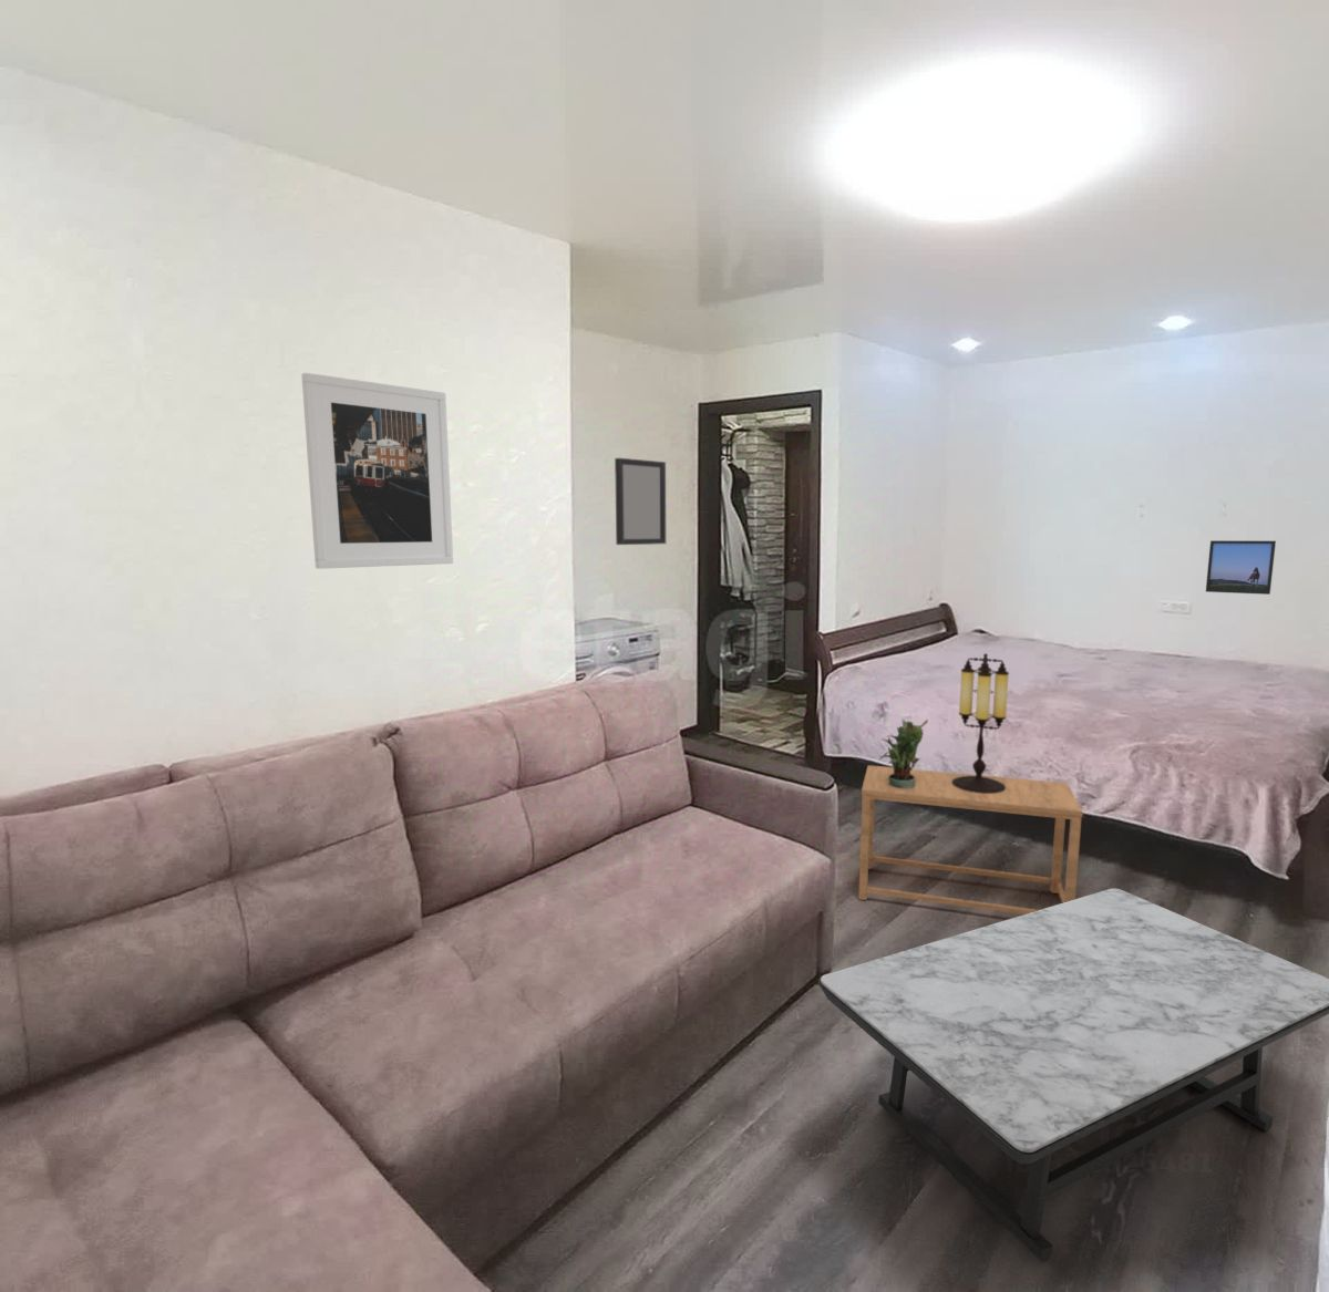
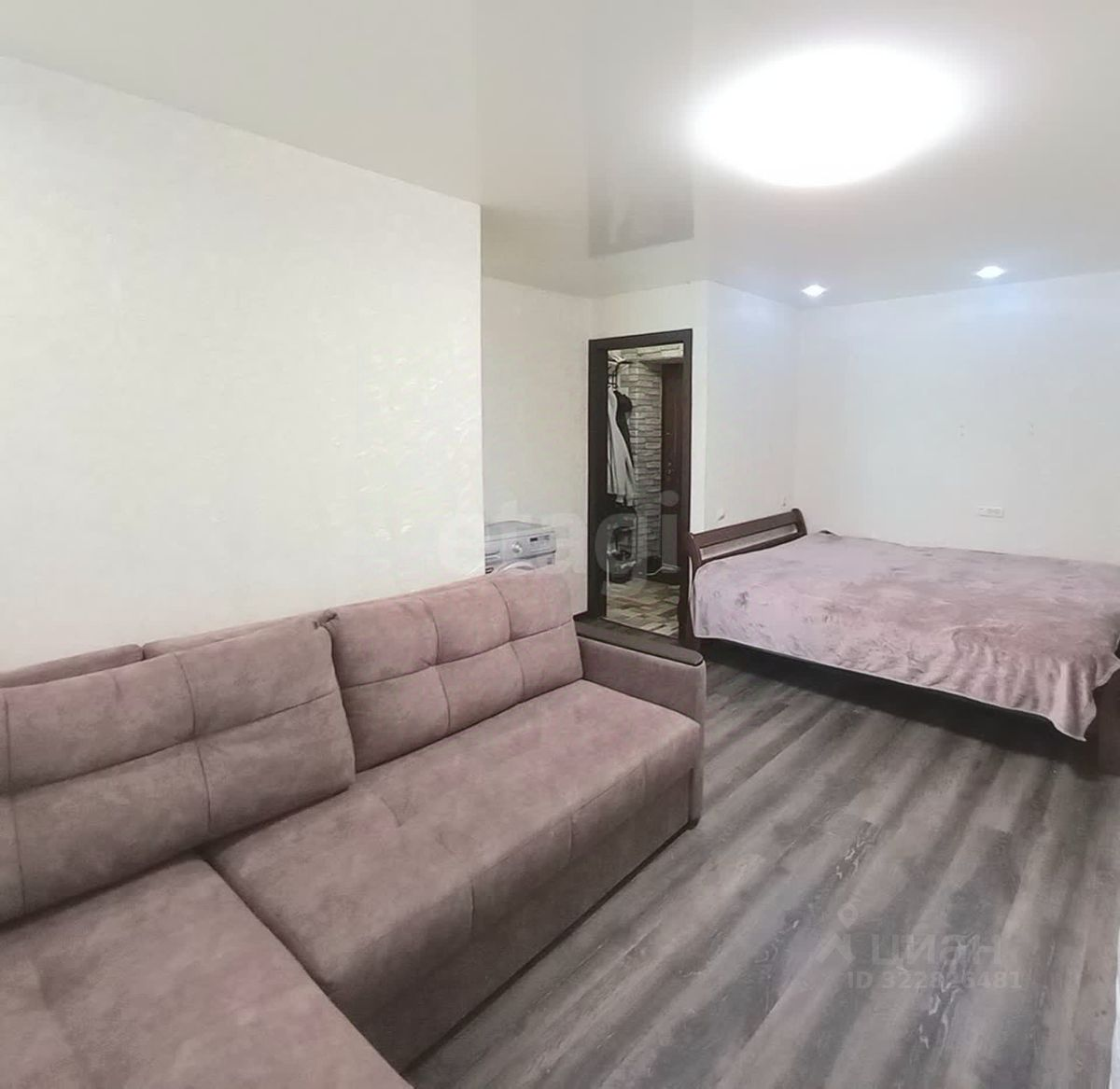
- coffee table (1076, 1051)
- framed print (1239, 567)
- potted plant (902, 751)
- table lamp (981, 719)
- home mirror (640, 502)
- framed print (383, 476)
- side table (958, 866)
